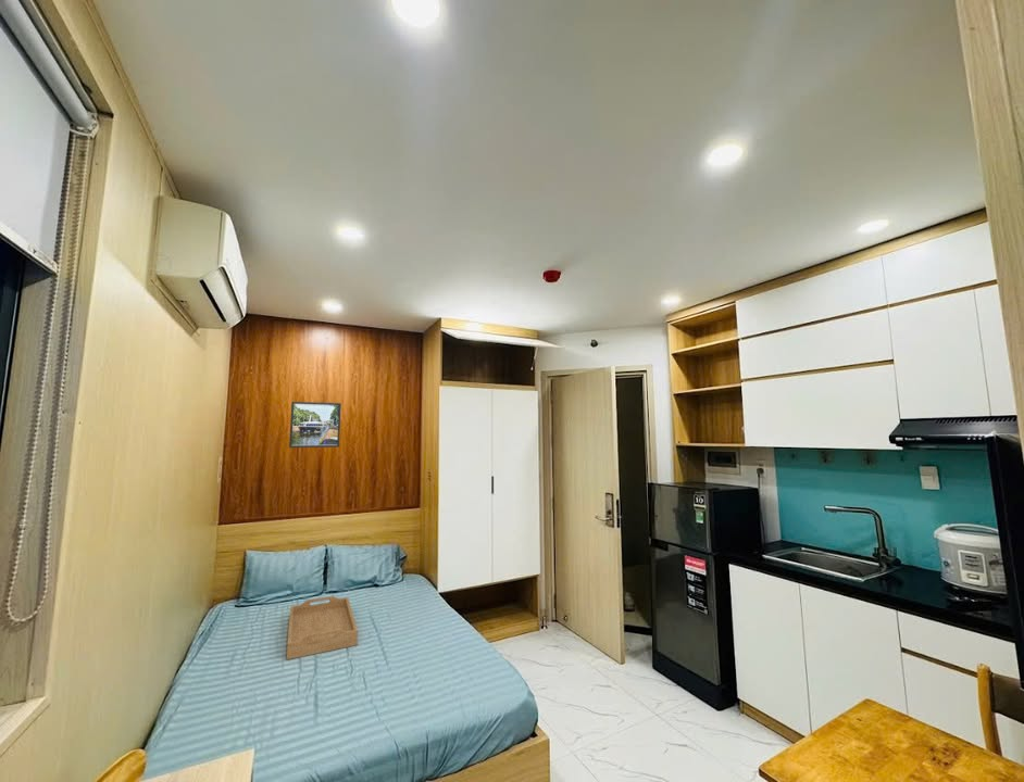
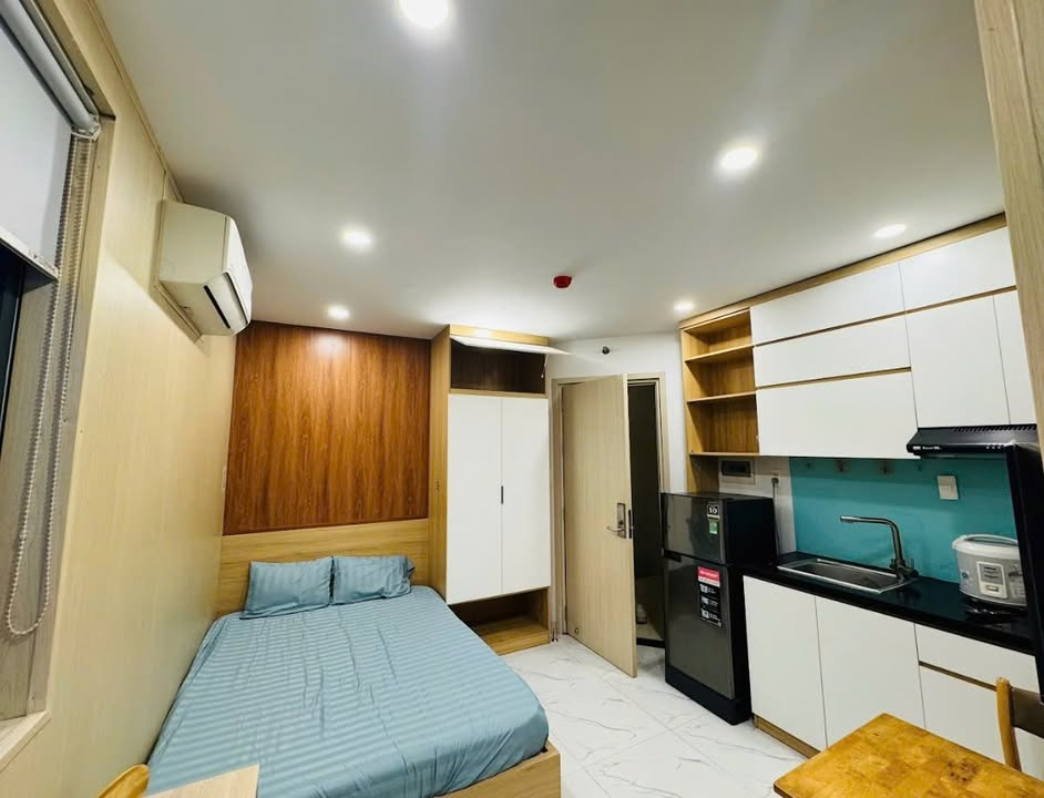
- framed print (315, 425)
- serving tray (321, 621)
